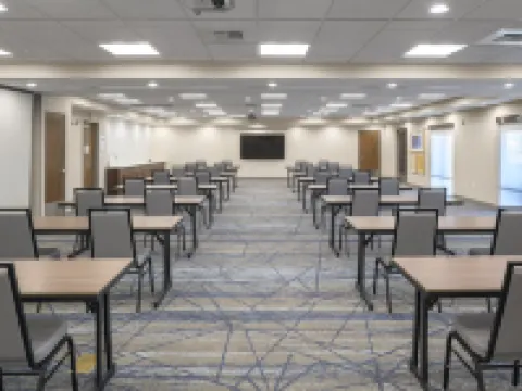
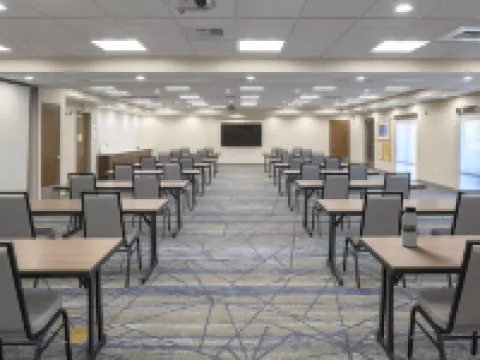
+ water bottle (409, 226)
